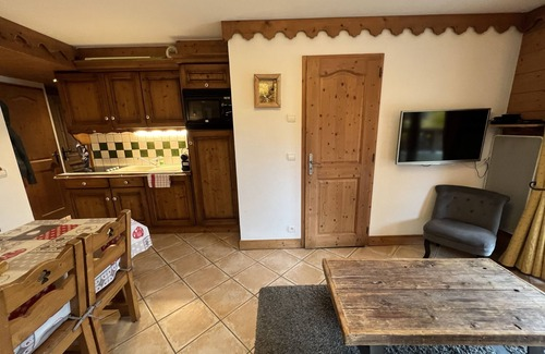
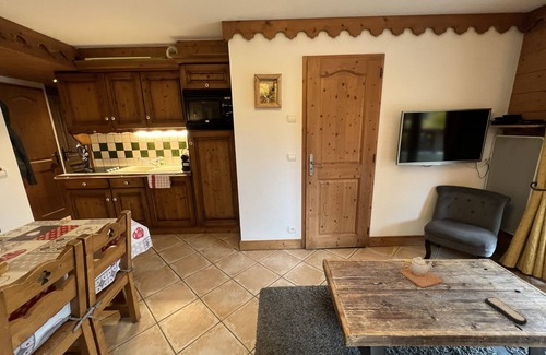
+ teapot (420, 268)
+ remote control (505, 309)
